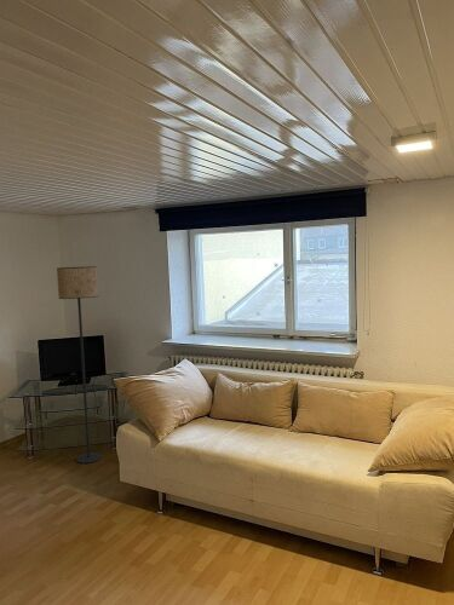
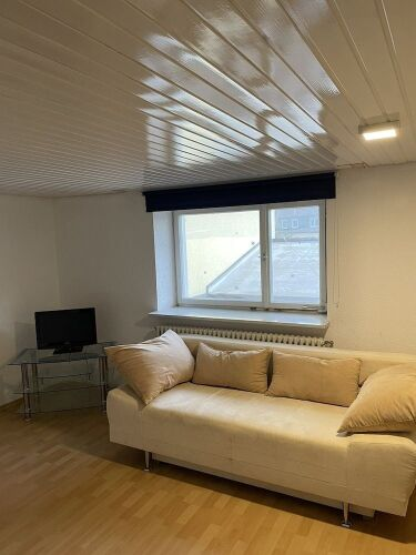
- floor lamp (82, 364)
